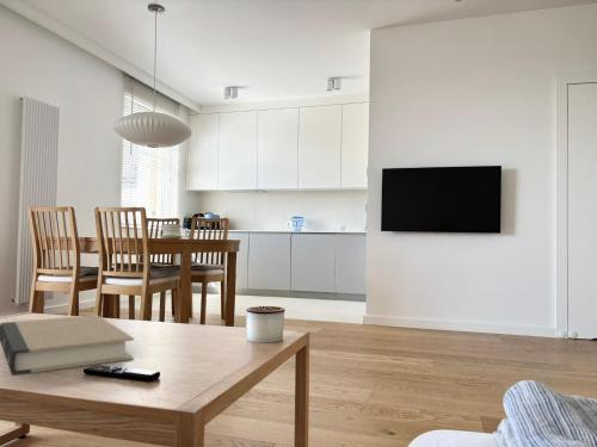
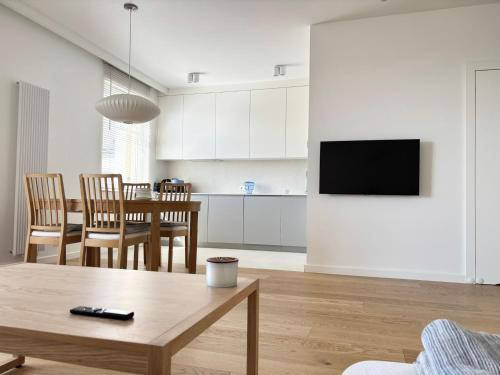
- book (61, 340)
